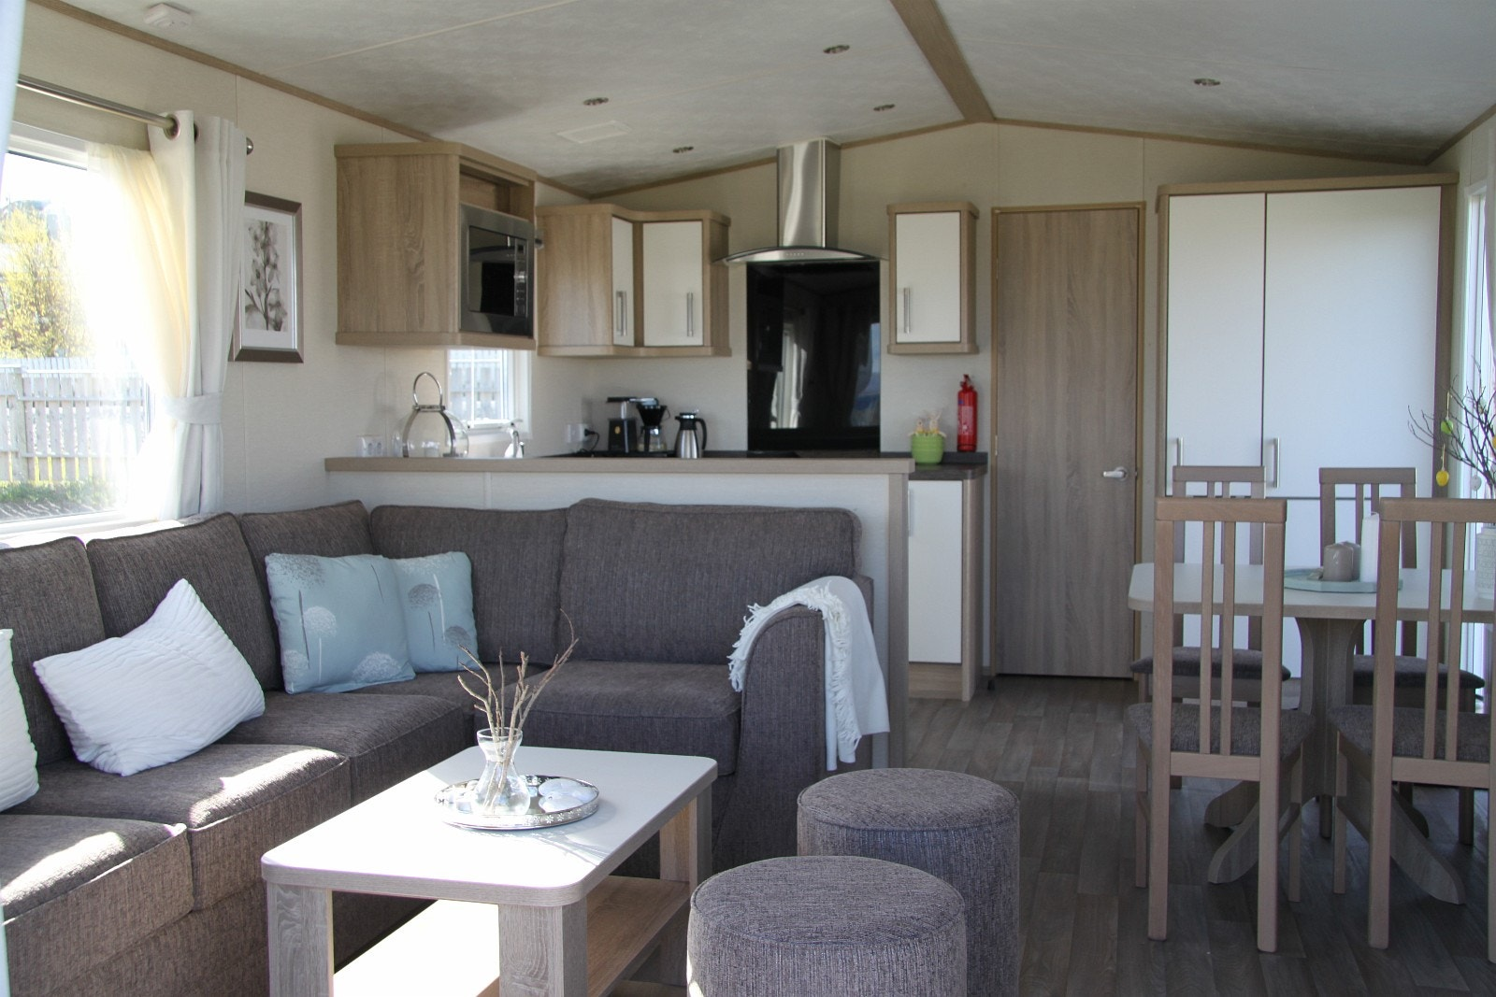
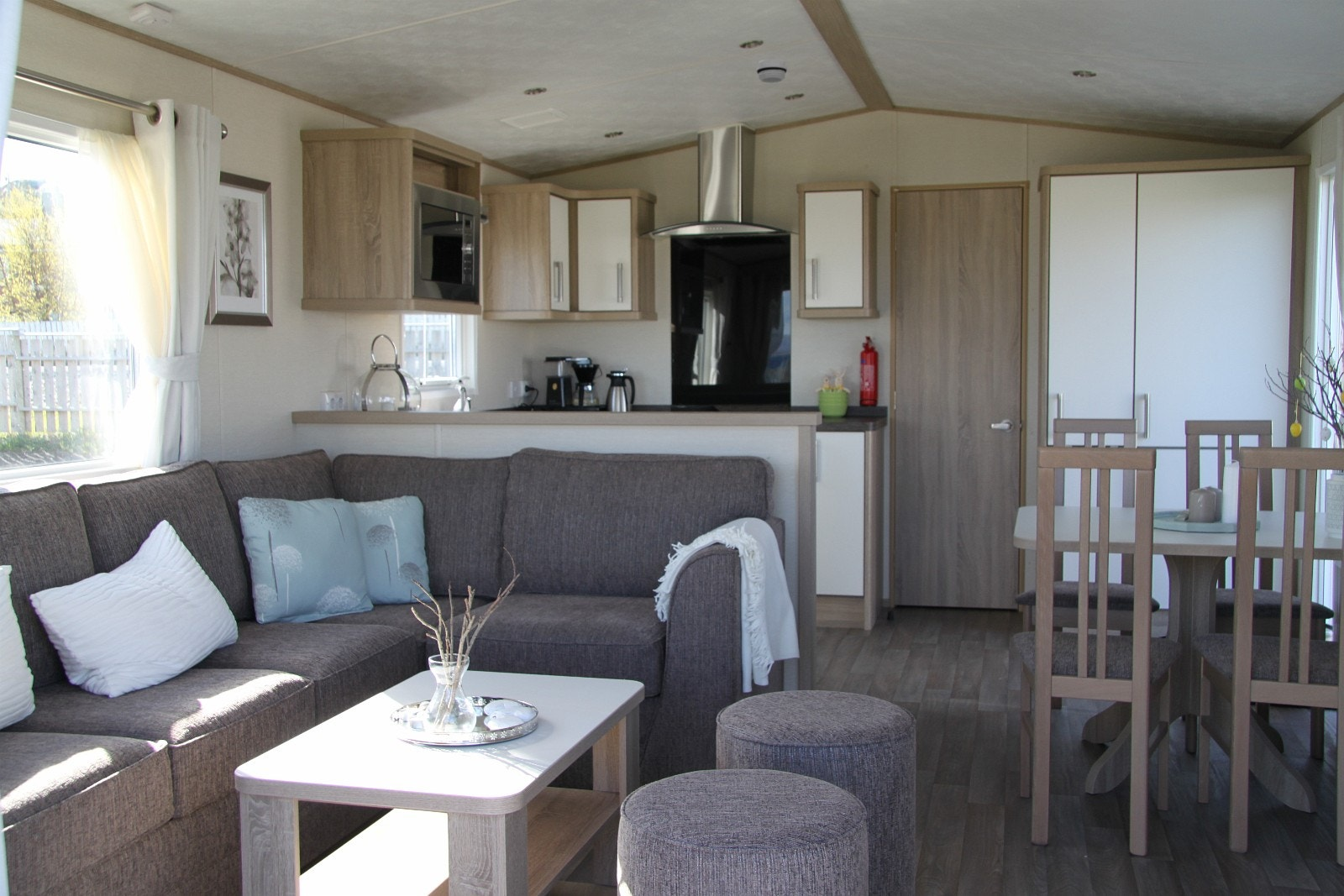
+ smoke detector (771, 71)
